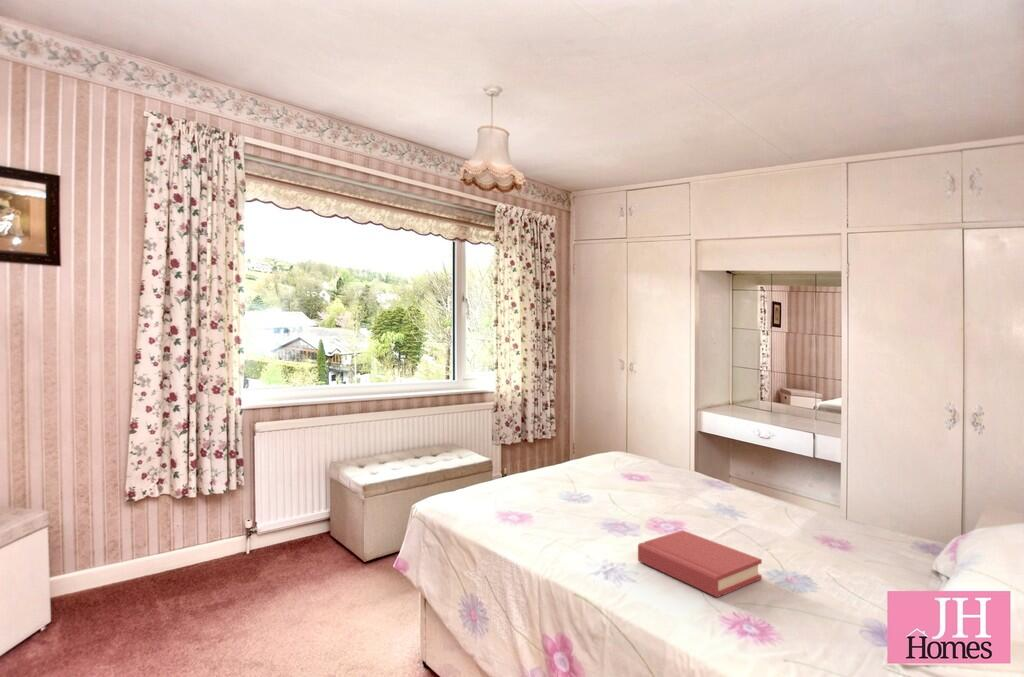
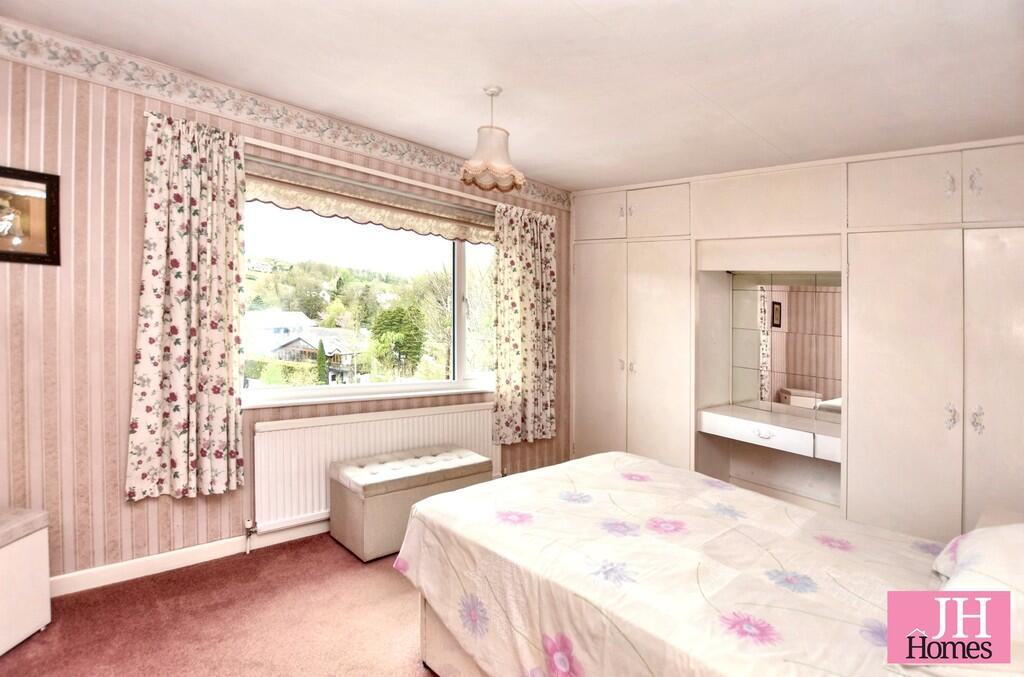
- hardback book (697, 560)
